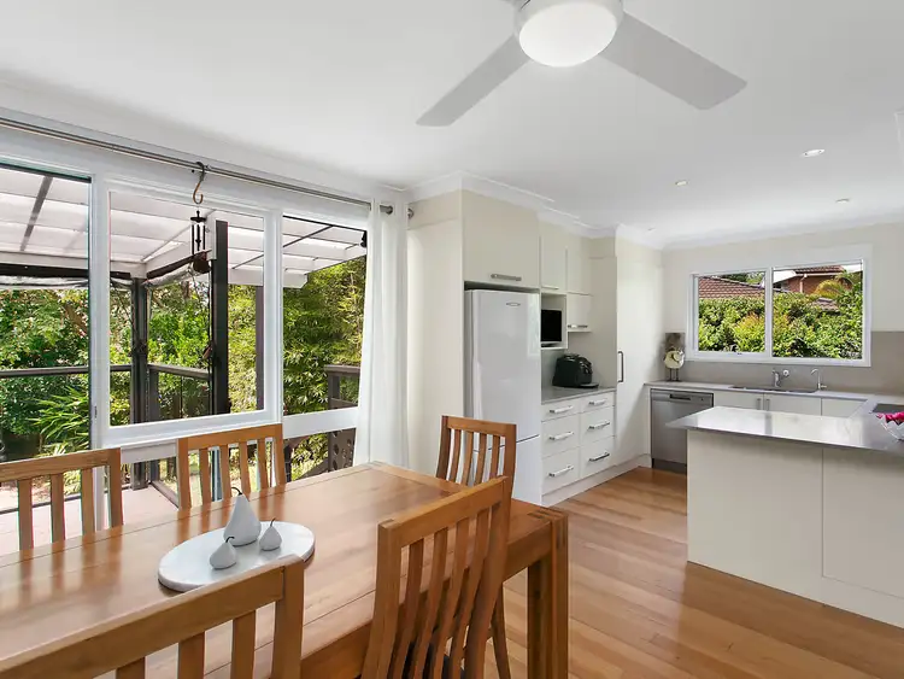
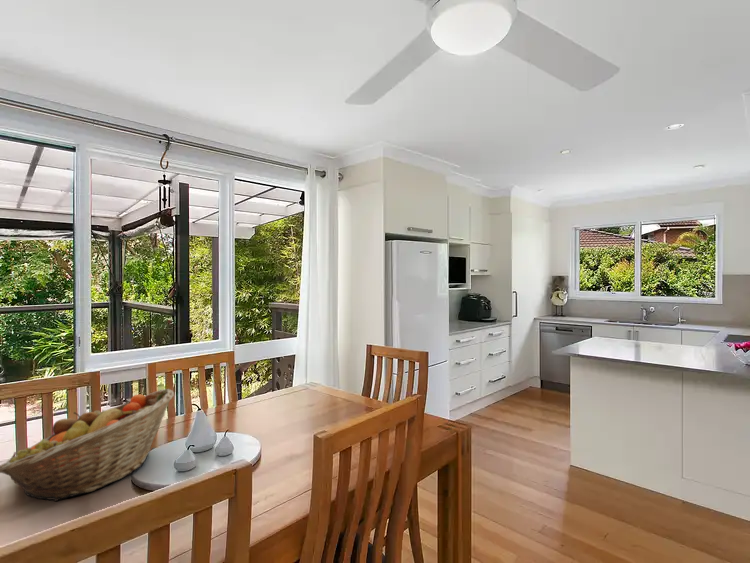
+ fruit basket (99, 436)
